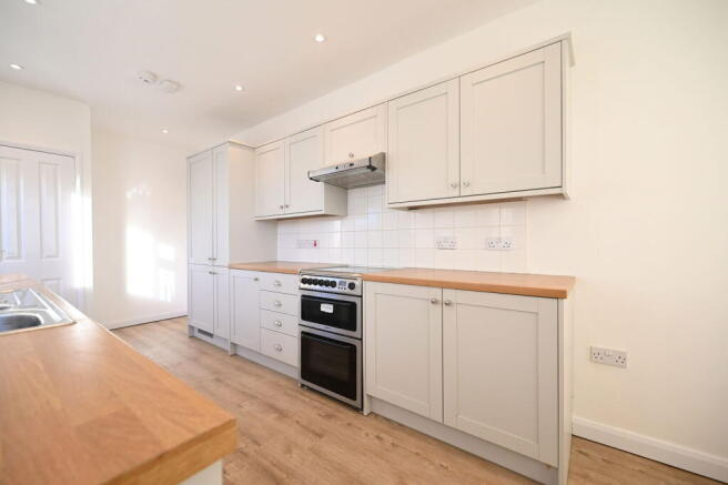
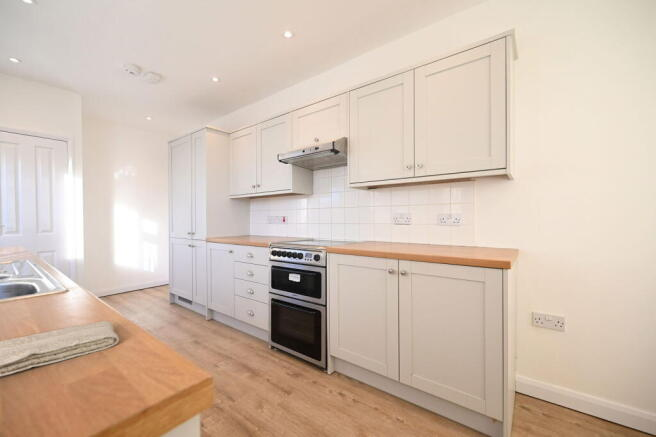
+ washcloth (56, 343)
